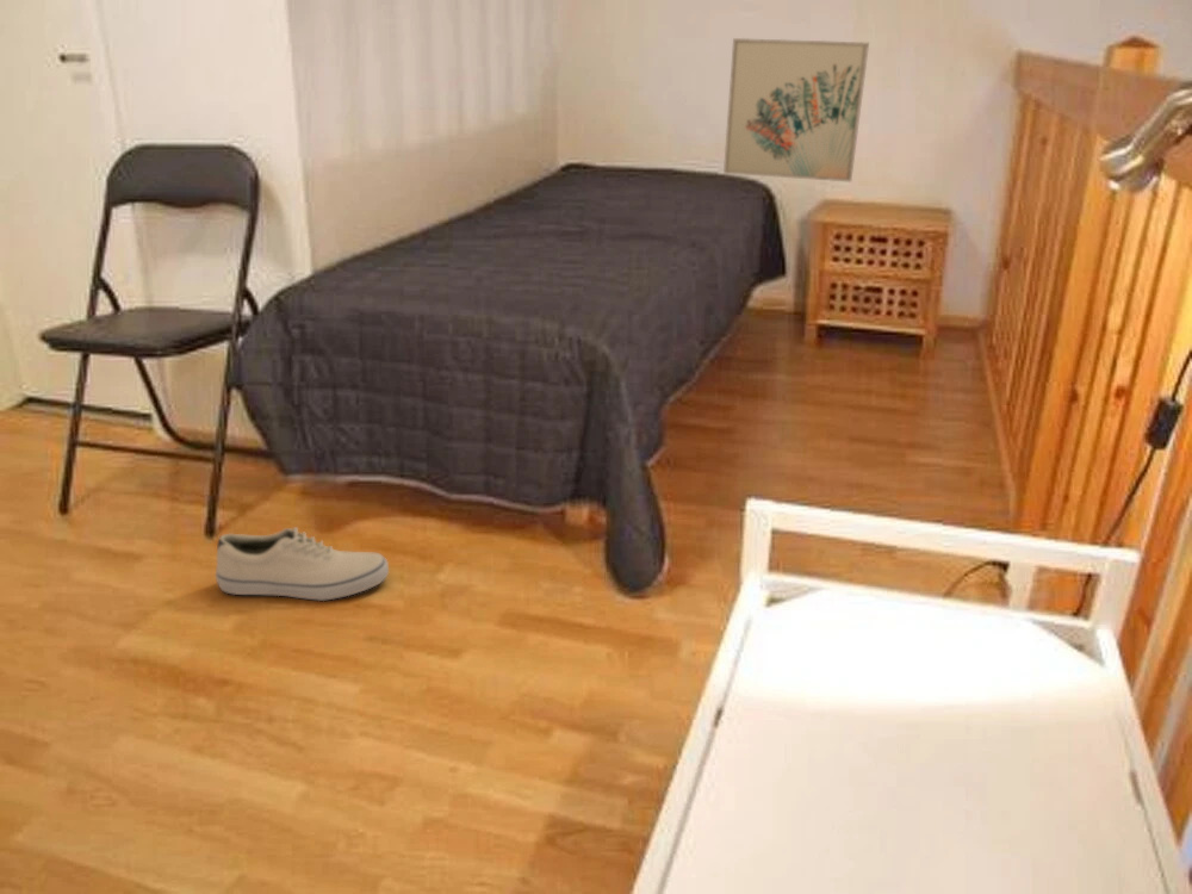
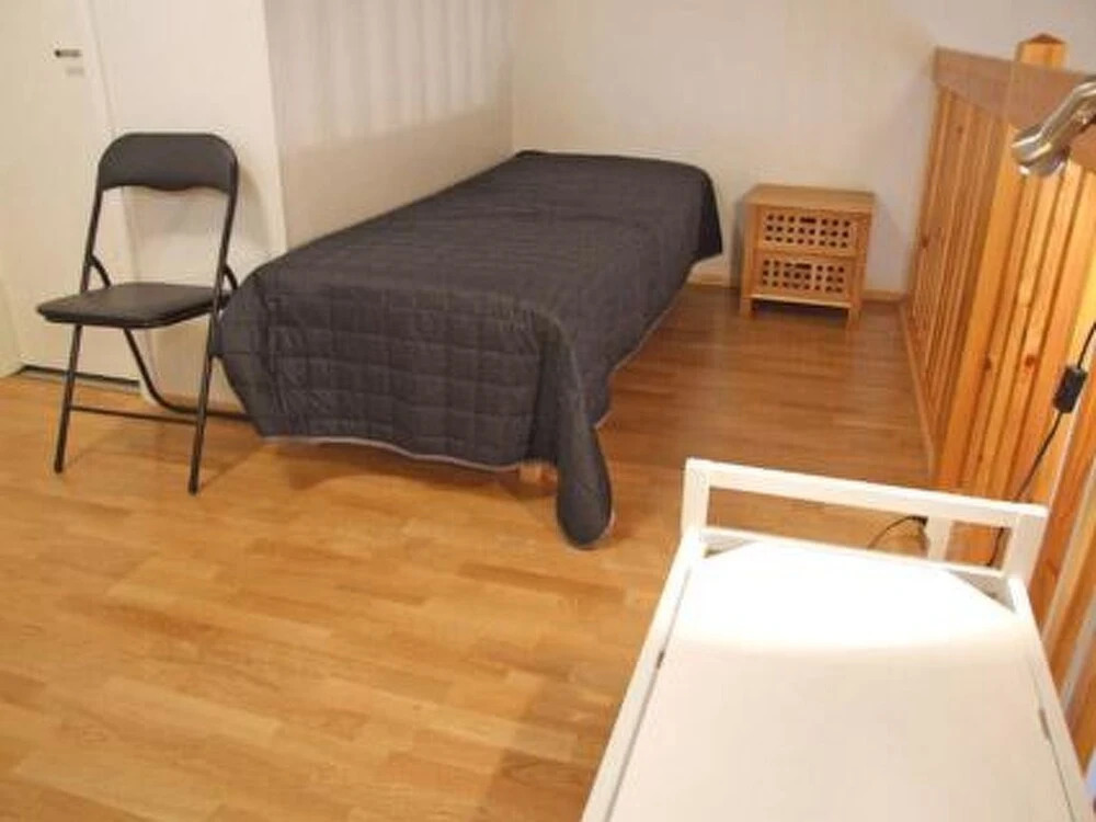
- wall art (793, 110)
- shoe (300, 558)
